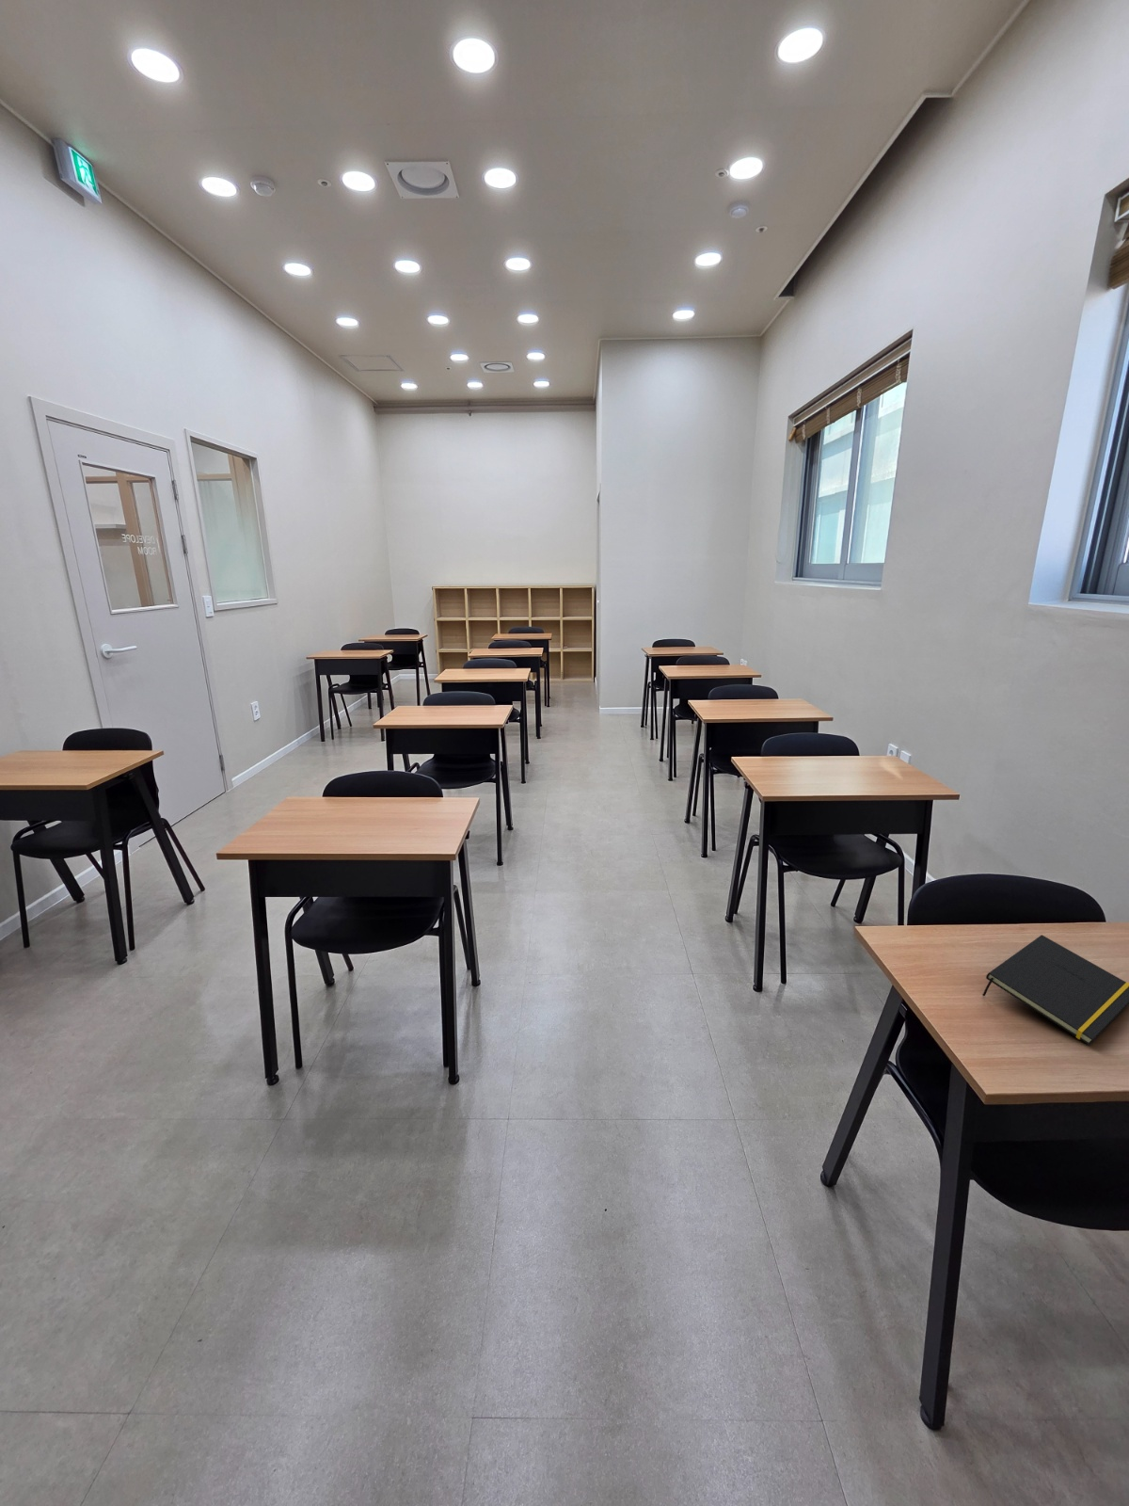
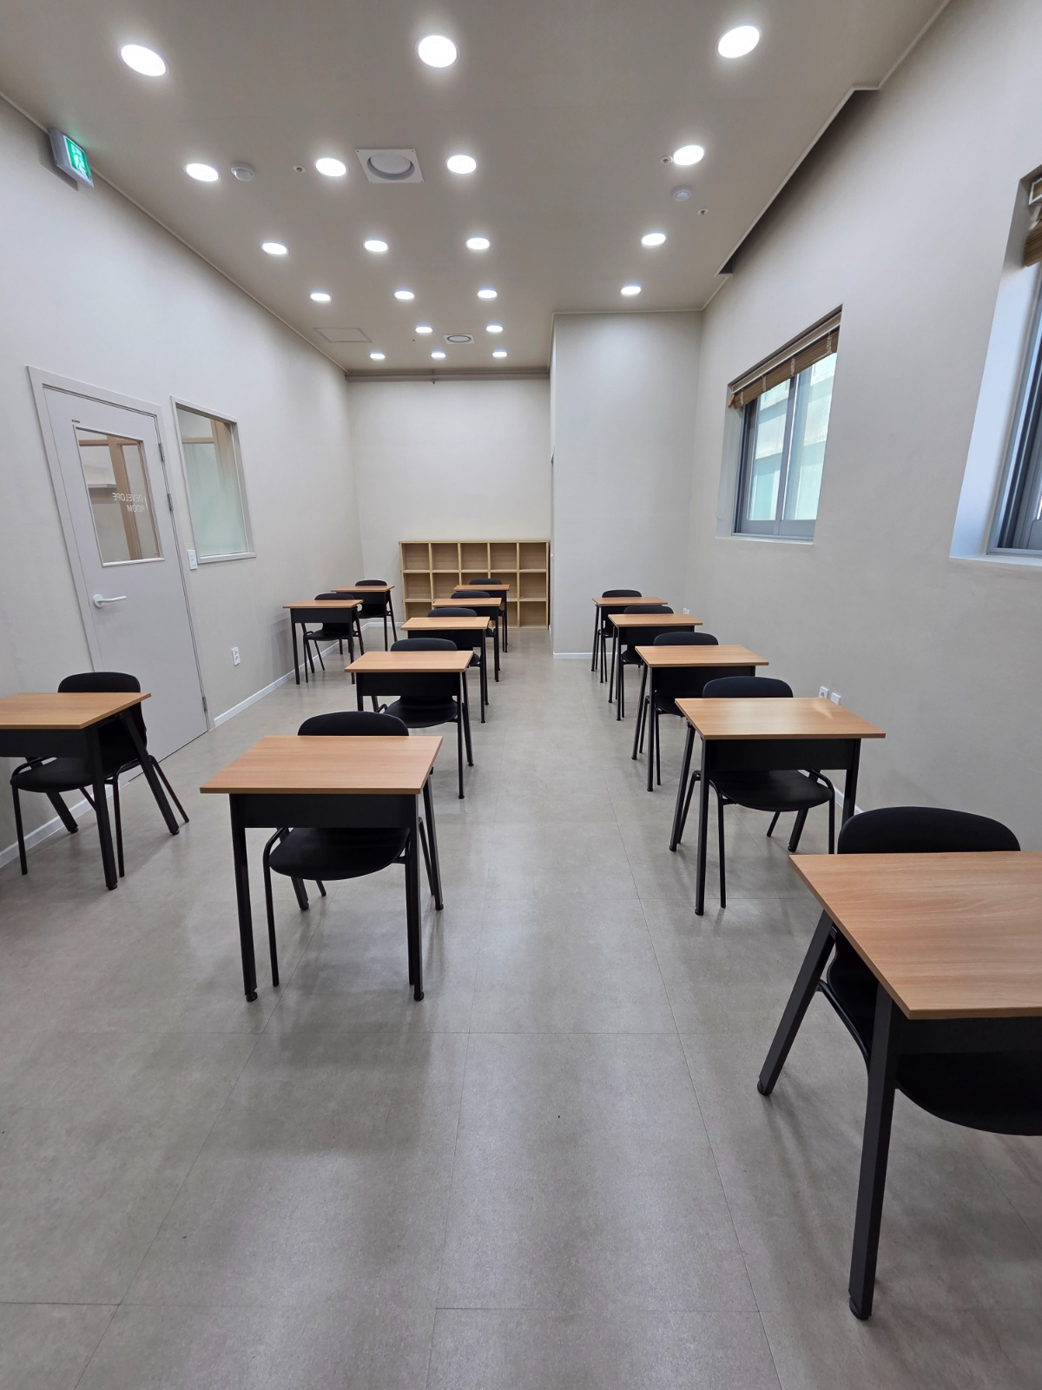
- notepad (1063, 983)
